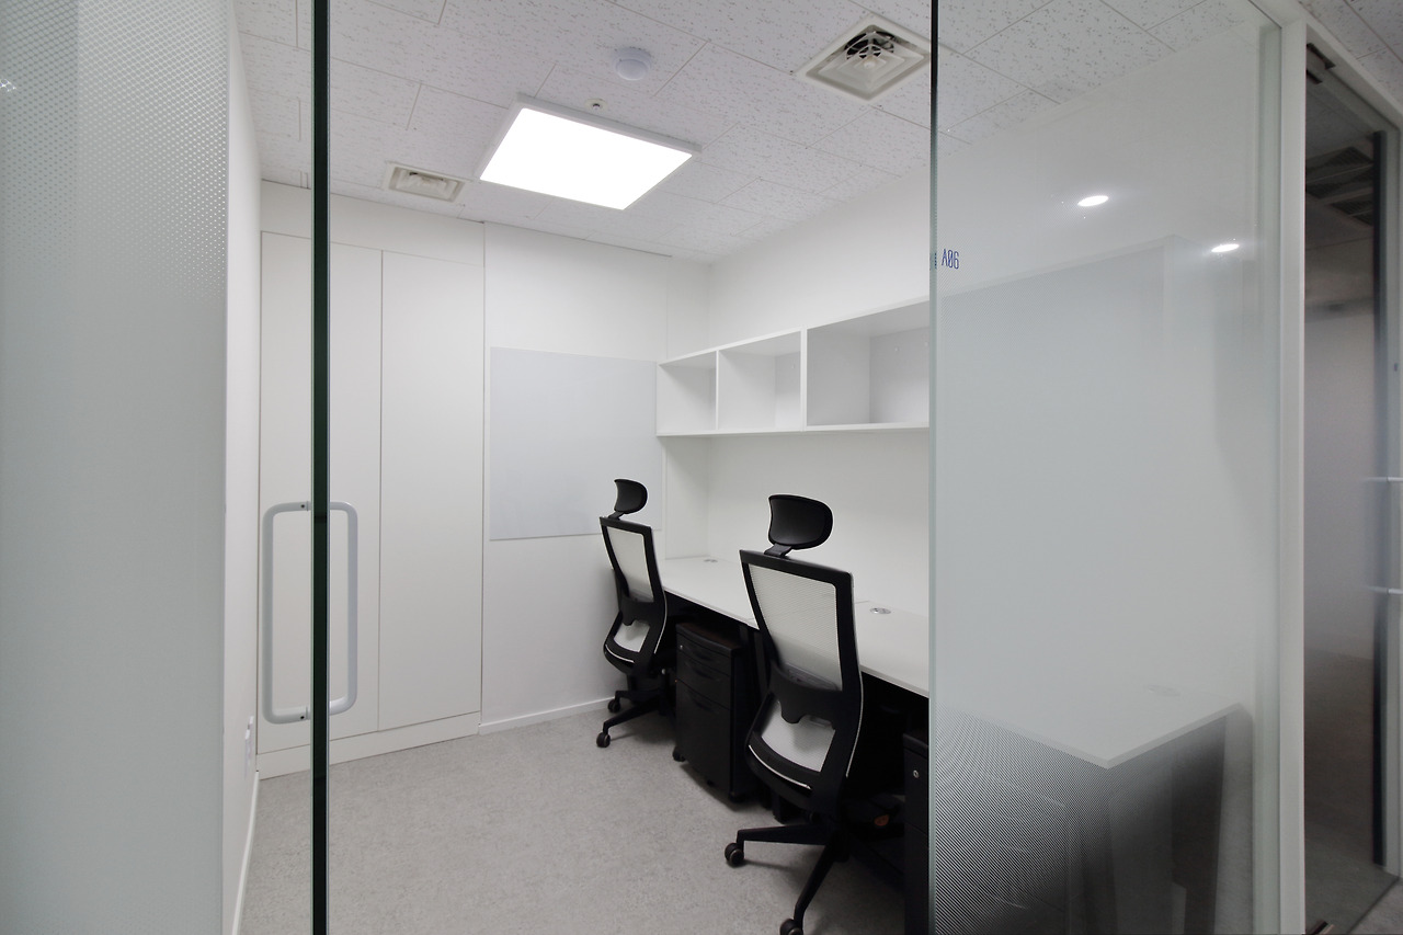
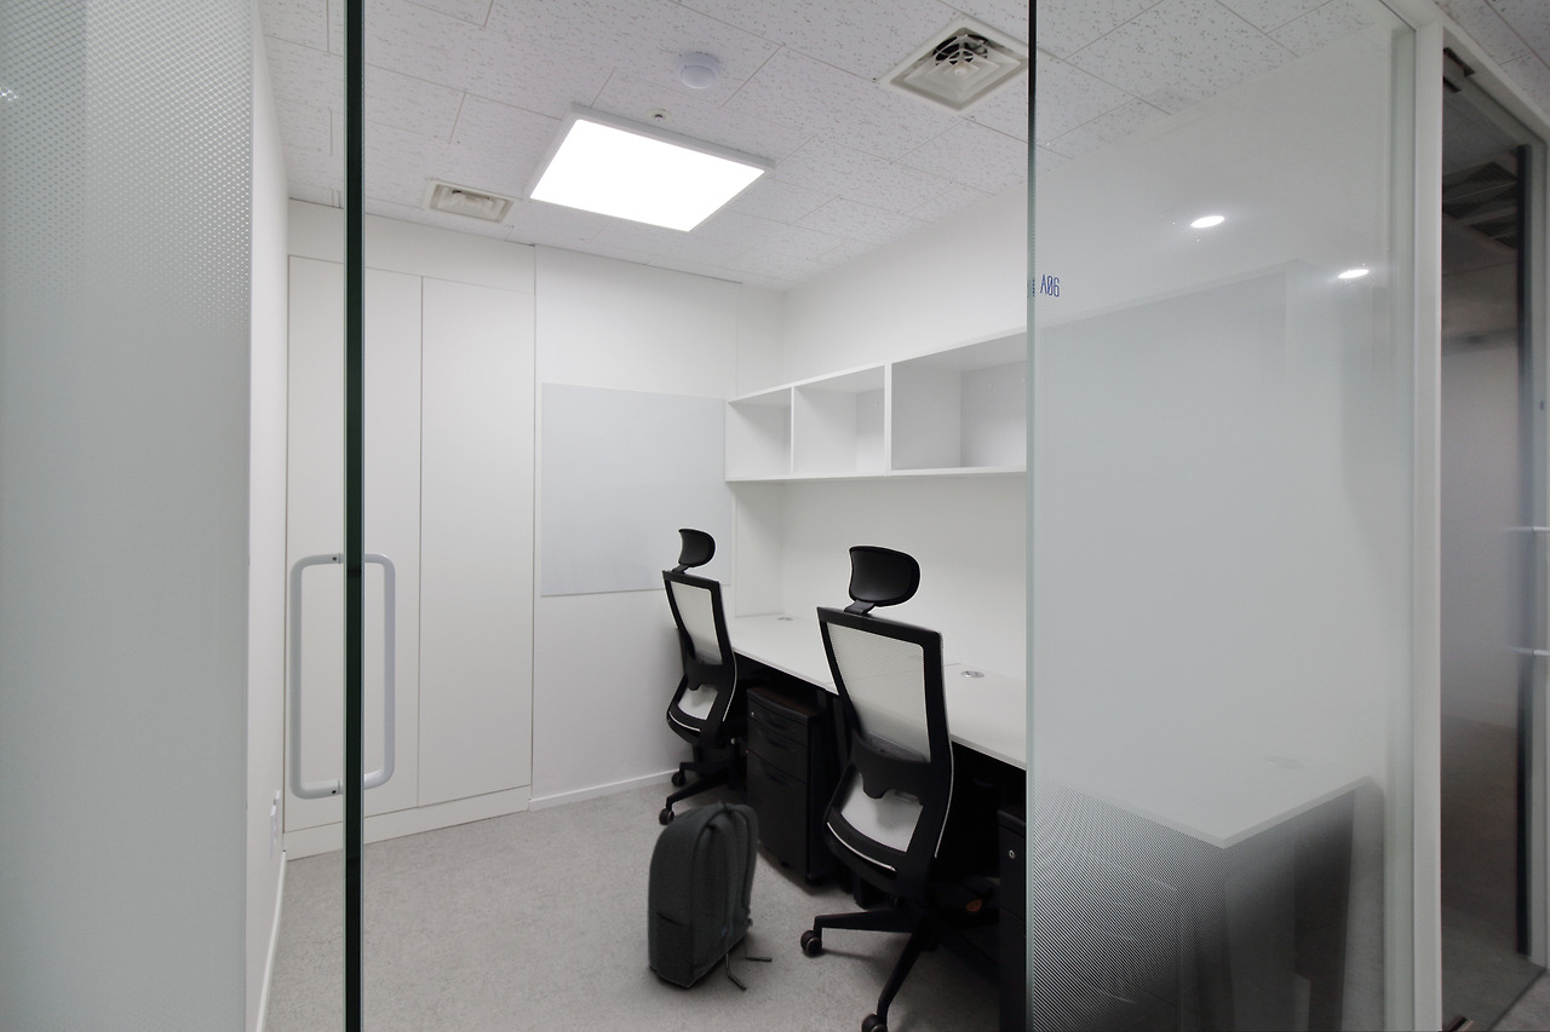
+ backpack (712, 878)
